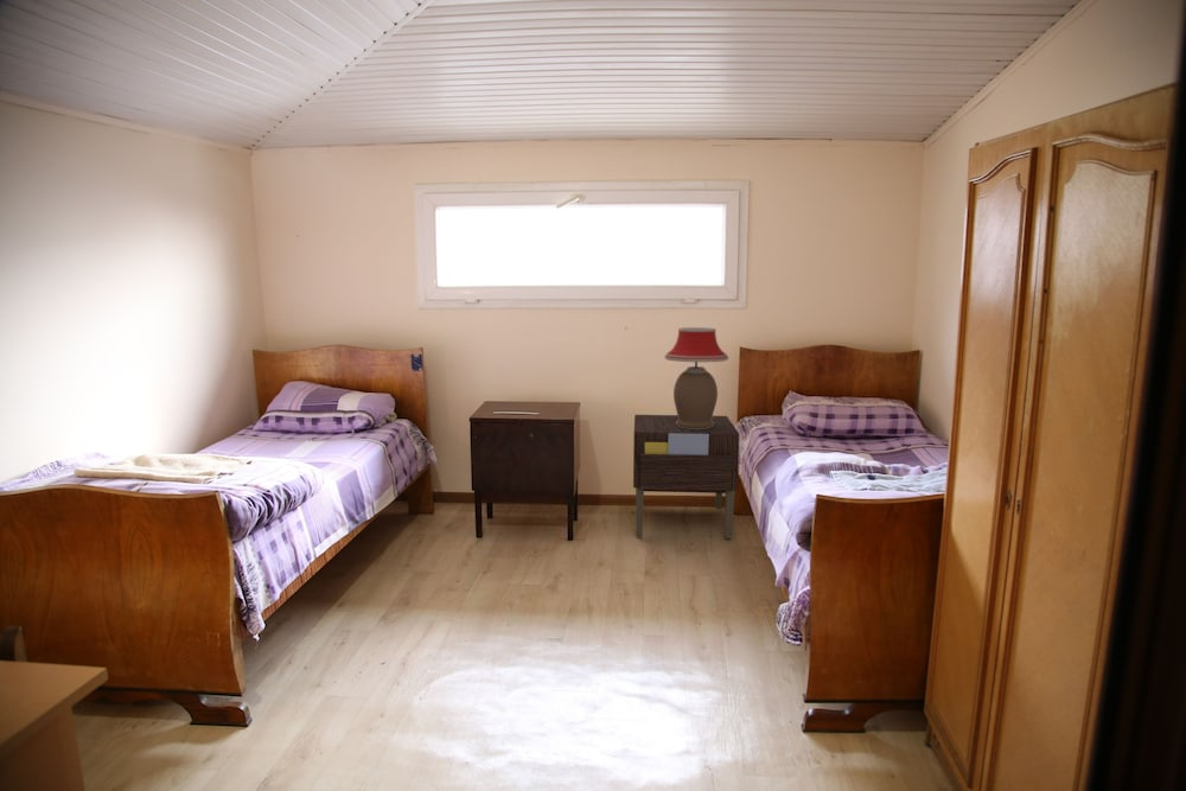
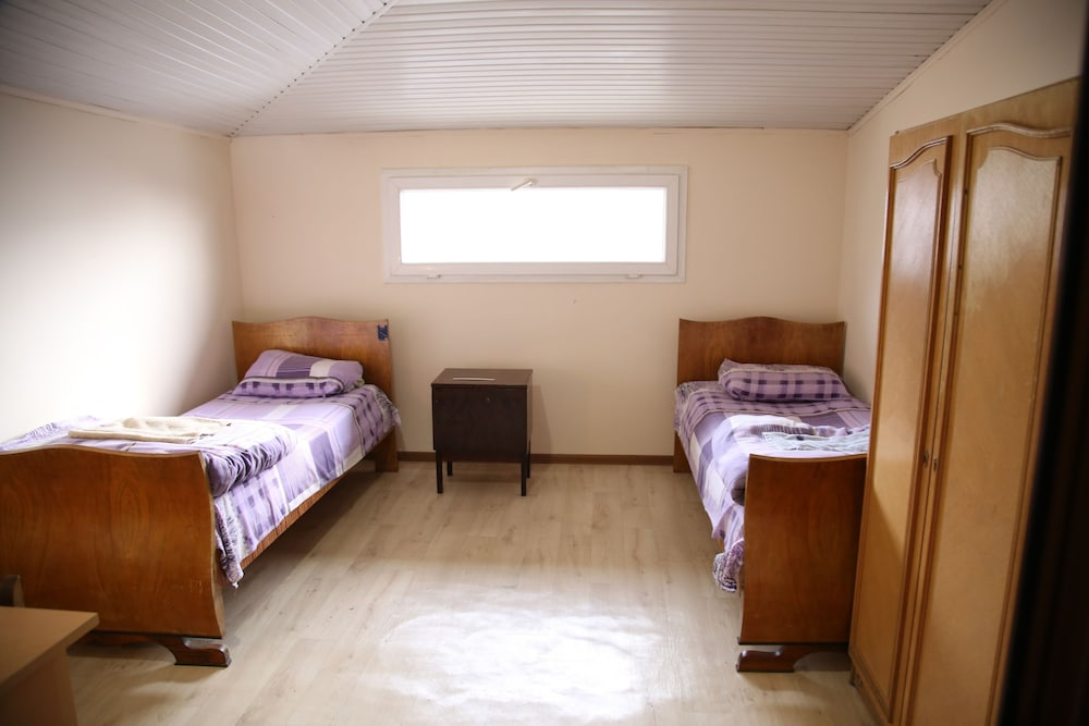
- nightstand (682, 473)
- table lamp (695, 377)
